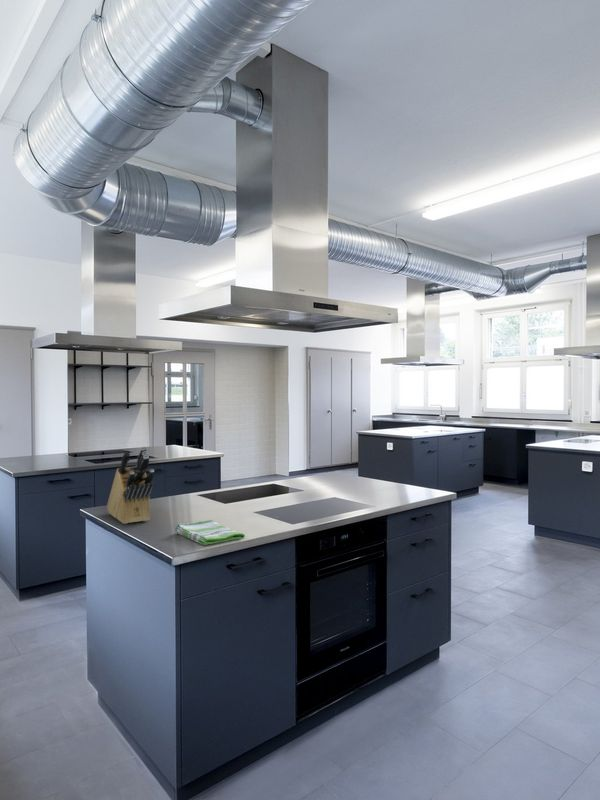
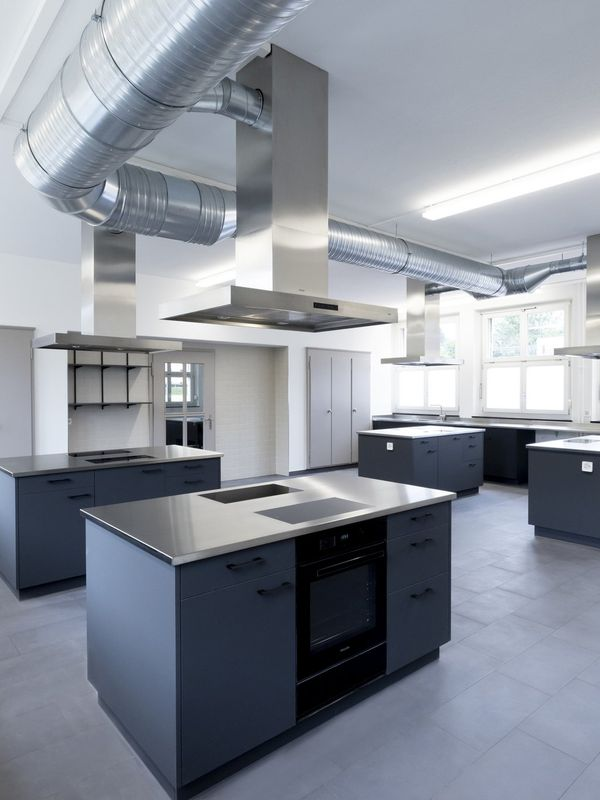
- dish towel (209, 530)
- knife block (130, 481)
